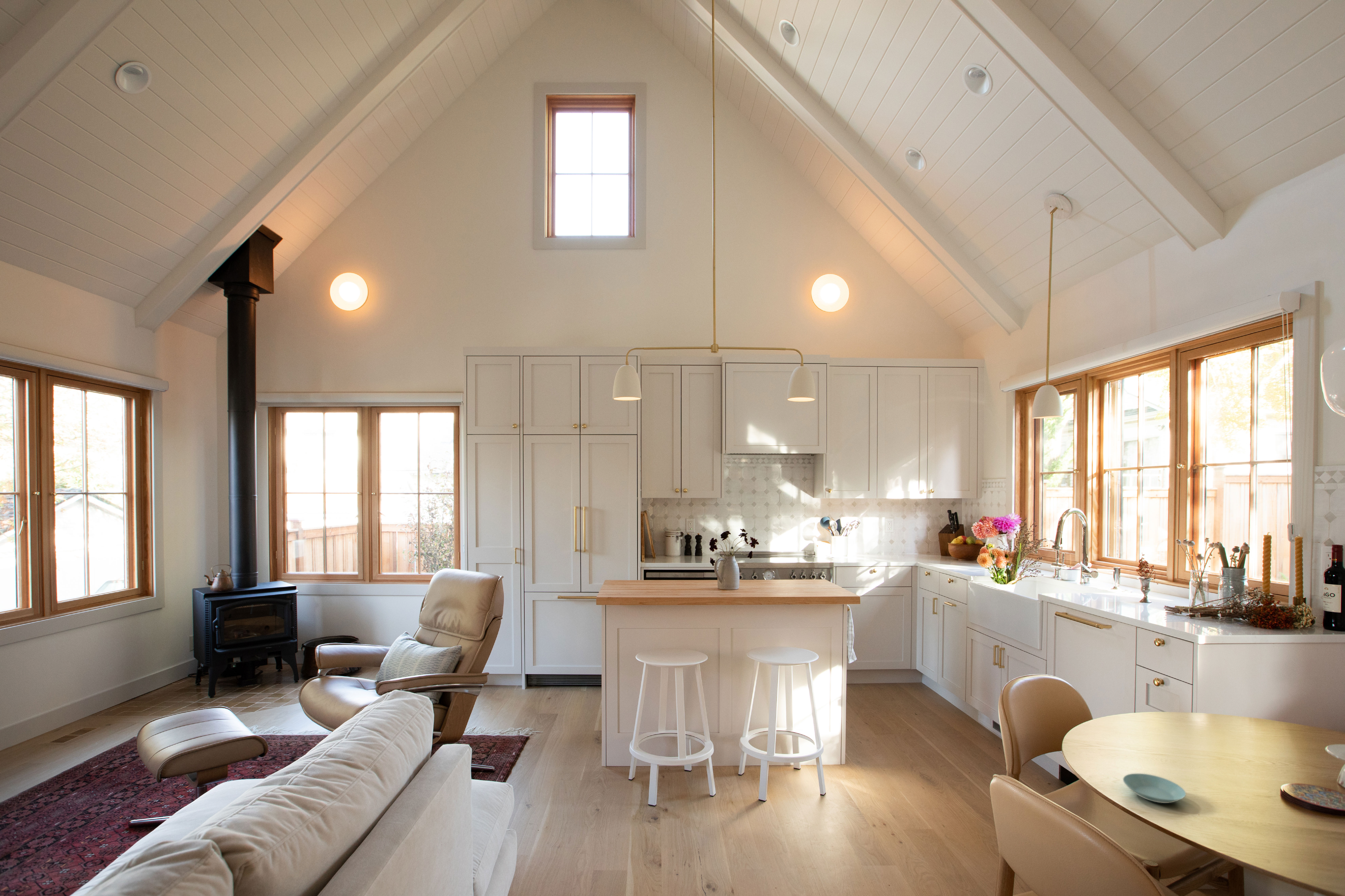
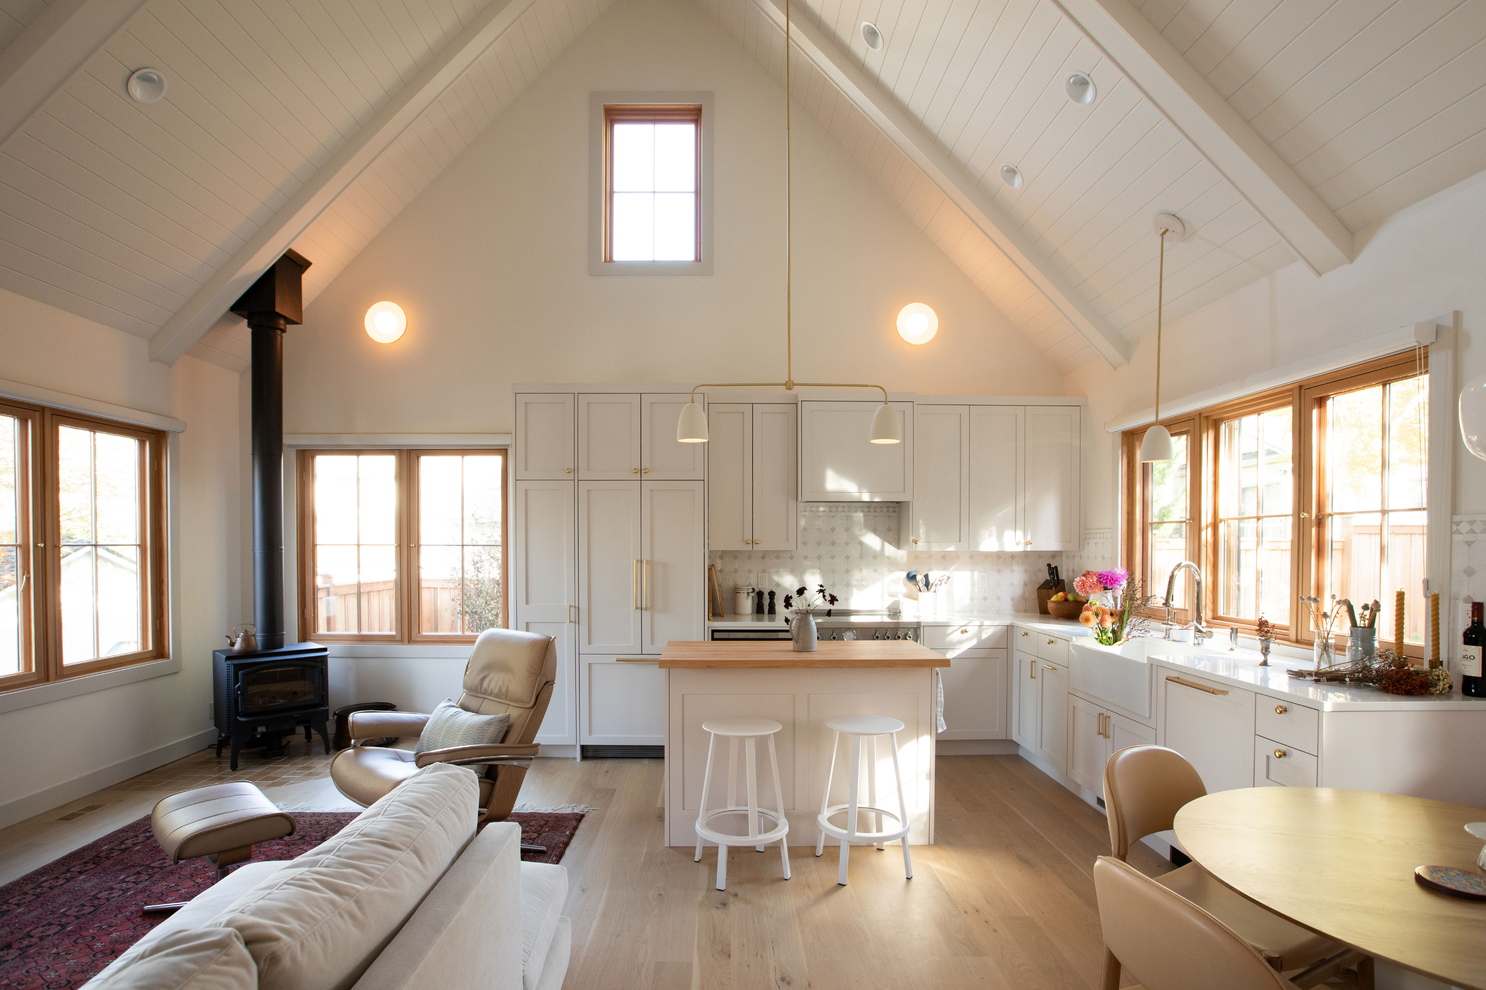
- saucer (1154, 790)
